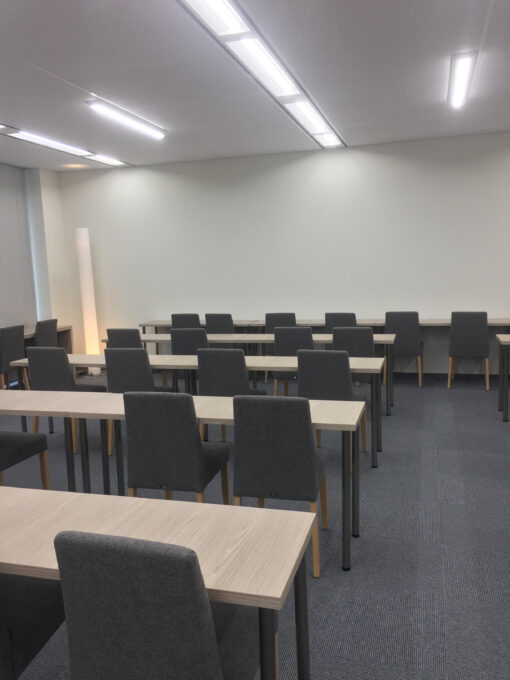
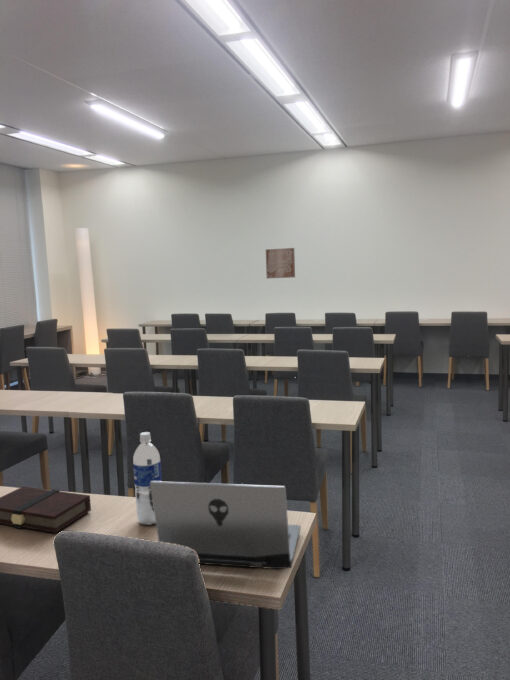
+ wall art (280, 263)
+ book (37, 508)
+ laptop (230, 508)
+ water bottle (147, 477)
